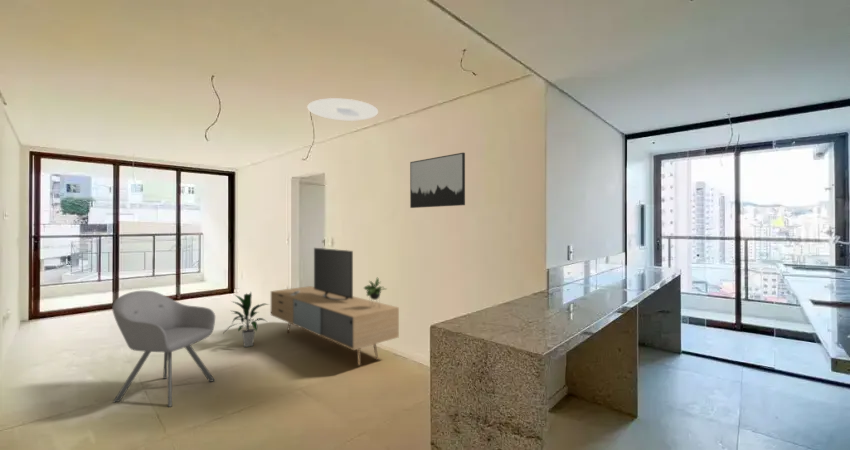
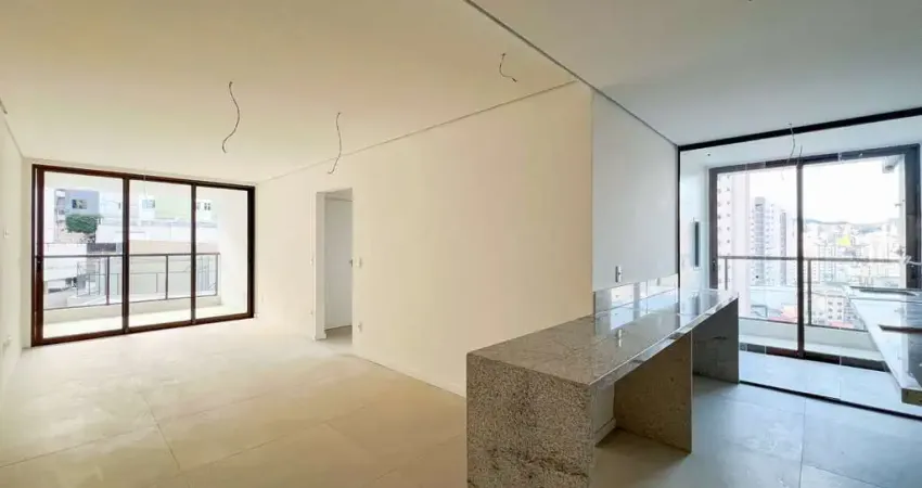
- chair (162, 341)
- wall art (435, 182)
- media console (328, 296)
- ceiling light (343, 107)
- indoor plant (246, 318)
